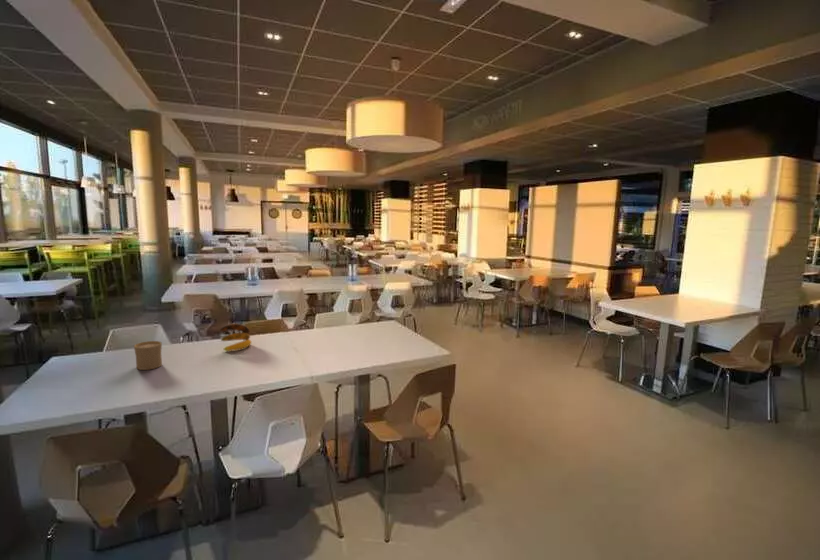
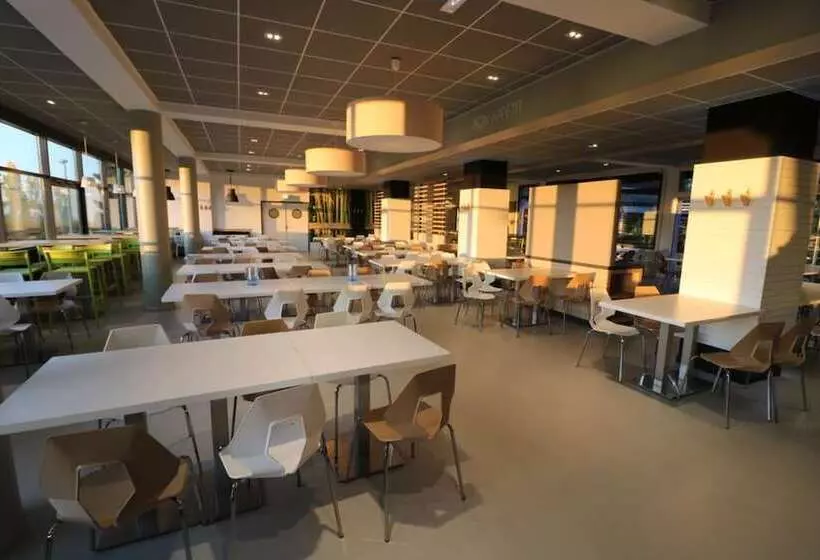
- cup (148, 355)
- banana (236, 335)
